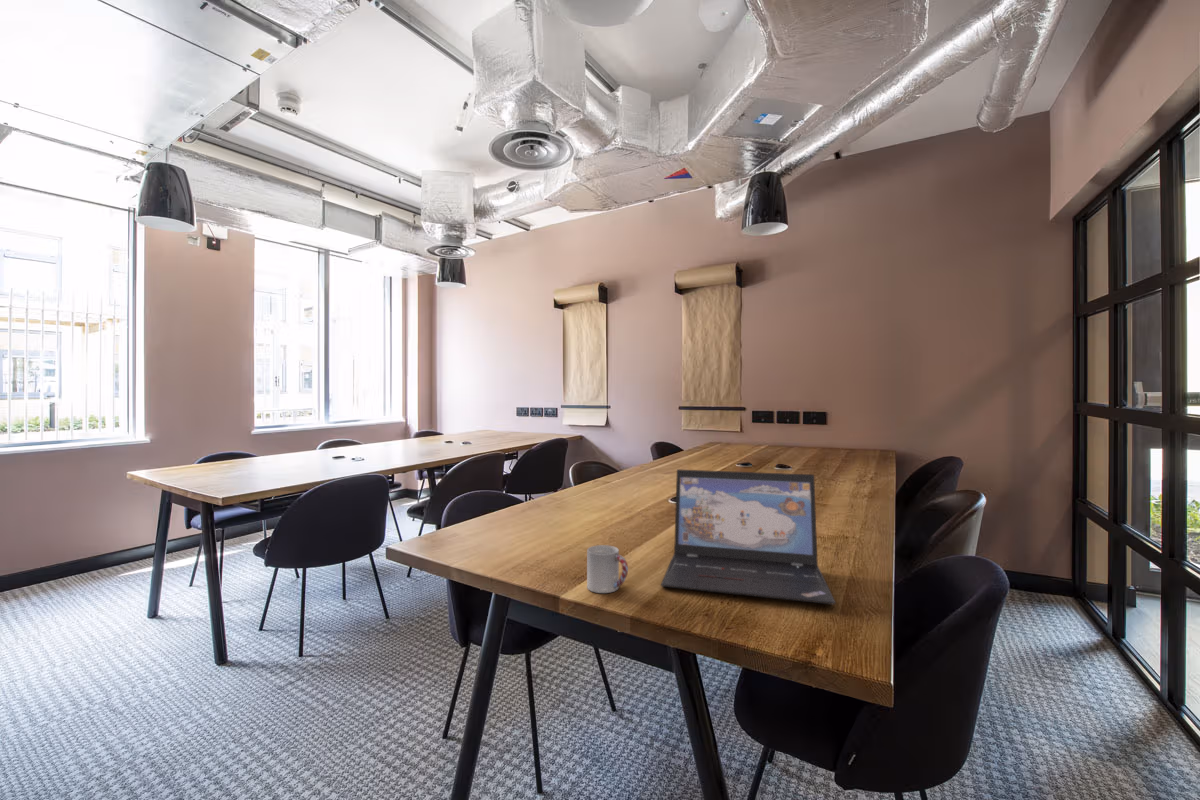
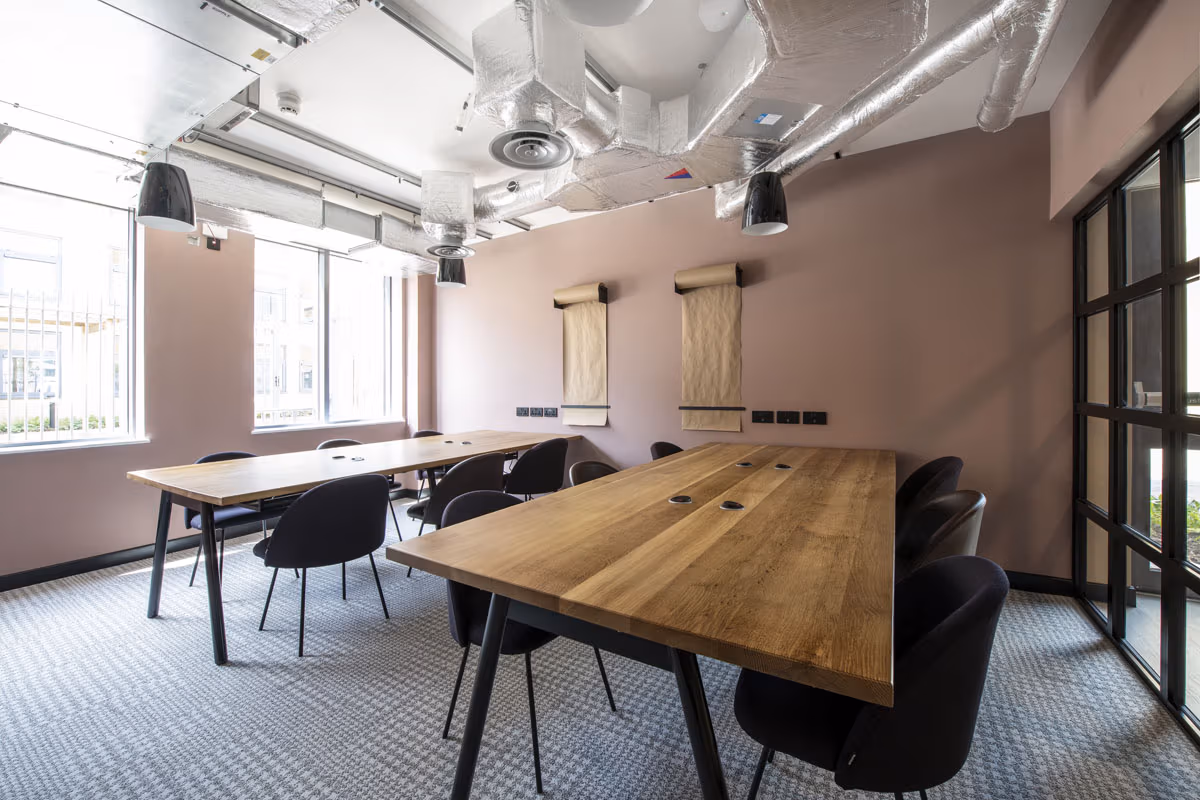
- laptop (743, 527)
- cup (608, 569)
